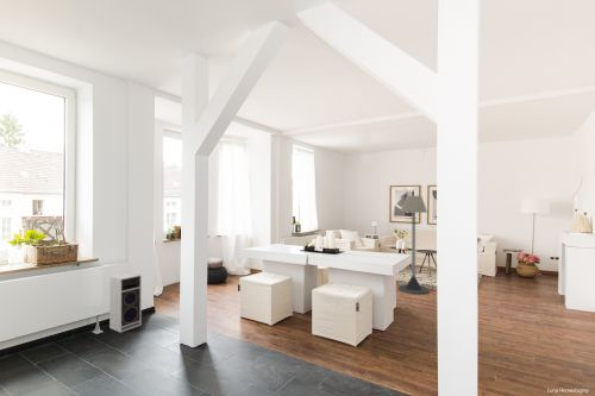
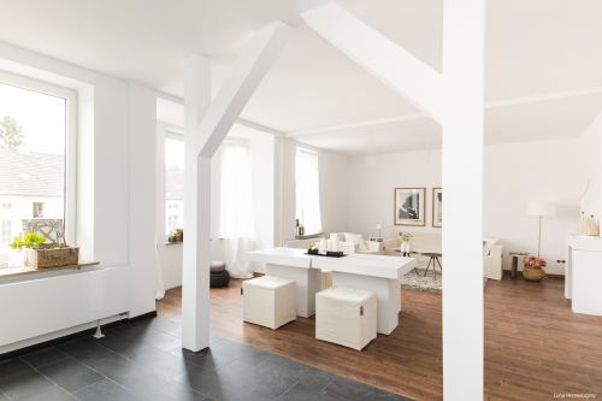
- speaker (125, 301)
- floor lamp (413, 243)
